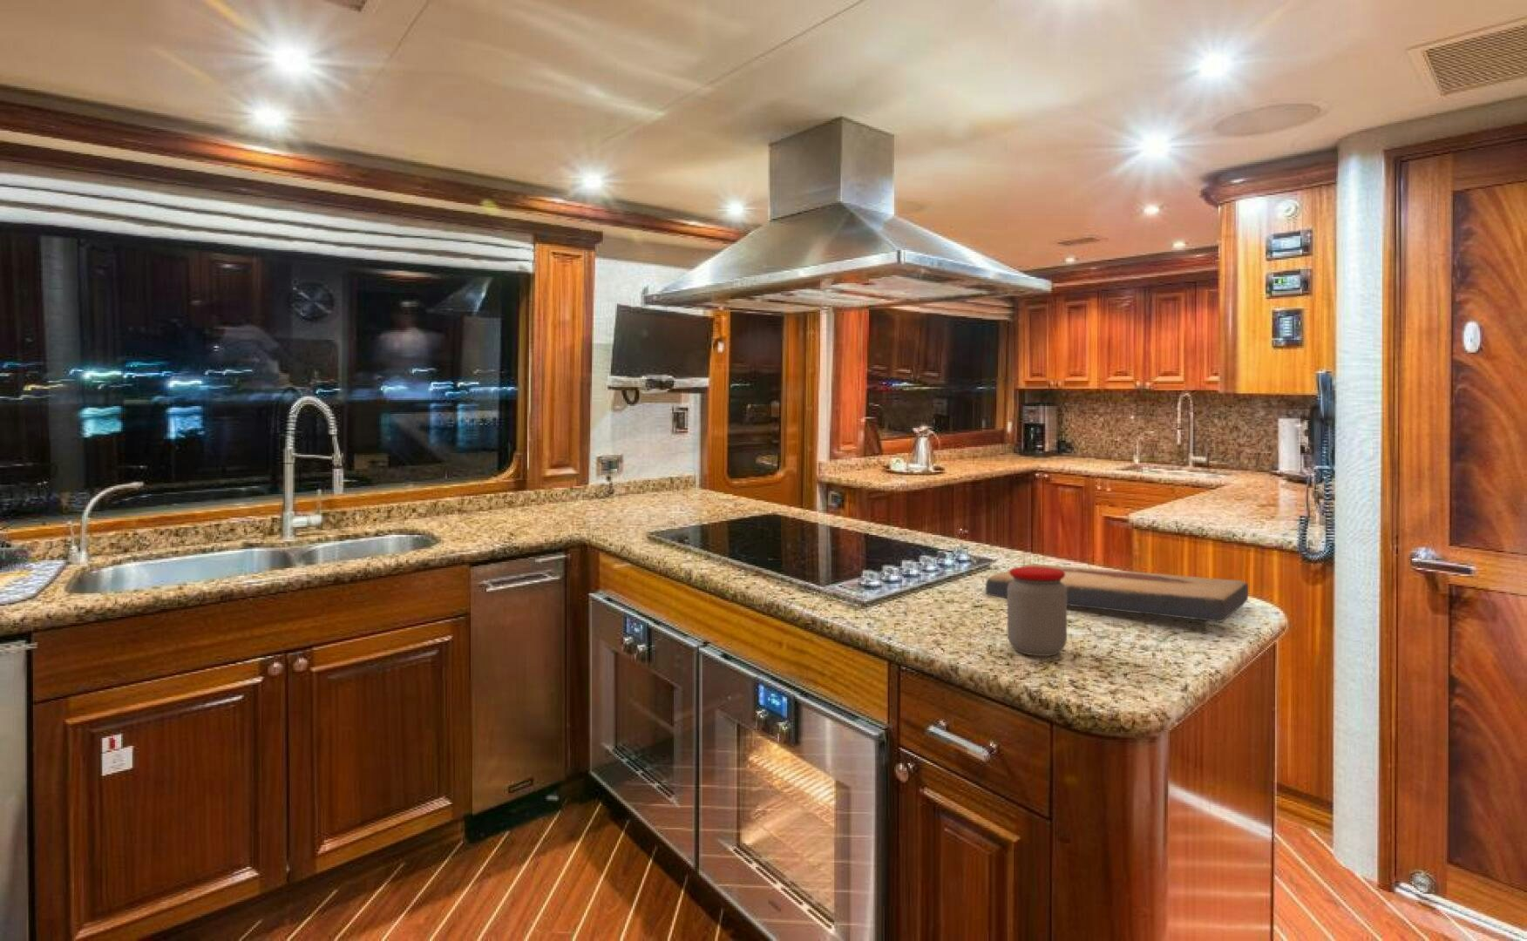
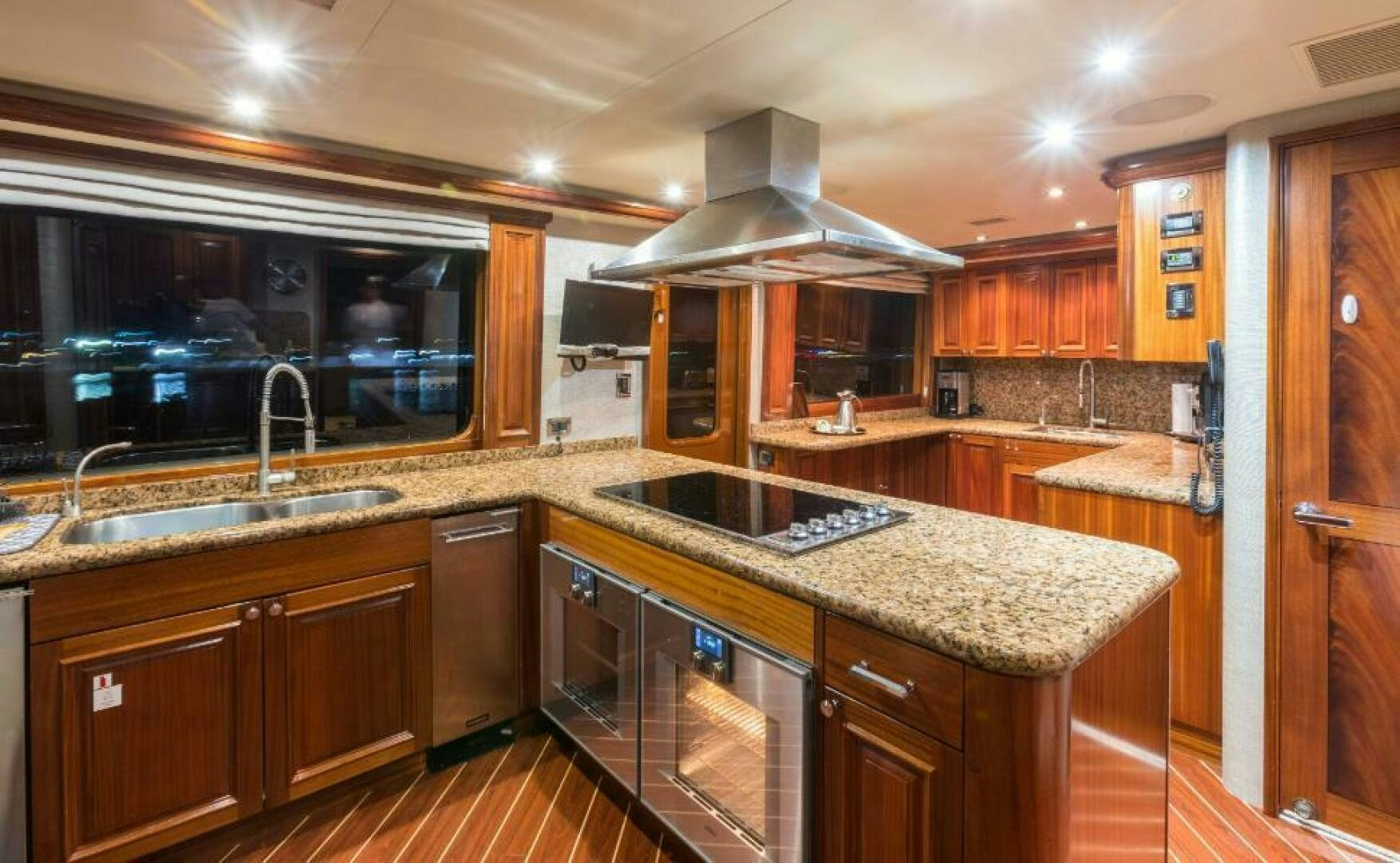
- fish fossil (1113, 588)
- jar (1036, 610)
